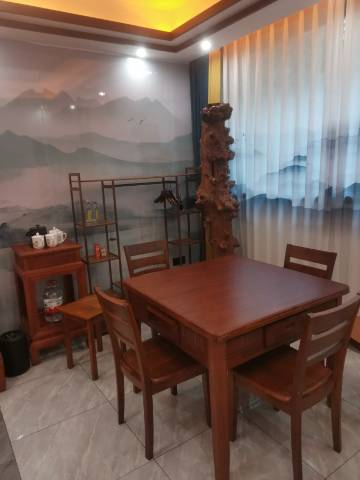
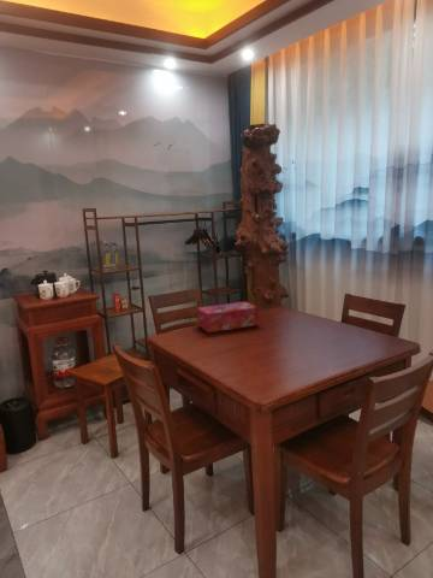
+ tissue box (227, 315)
